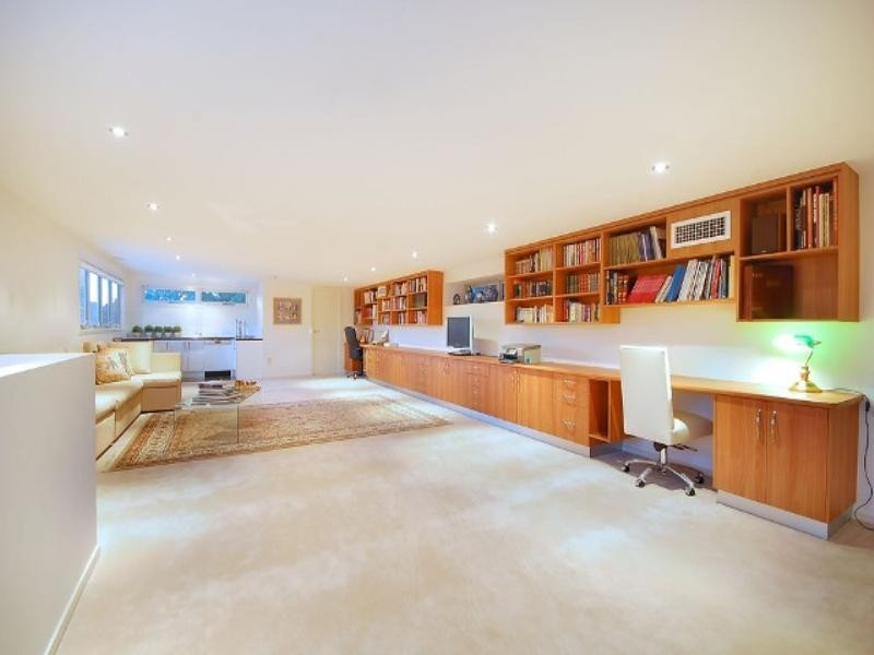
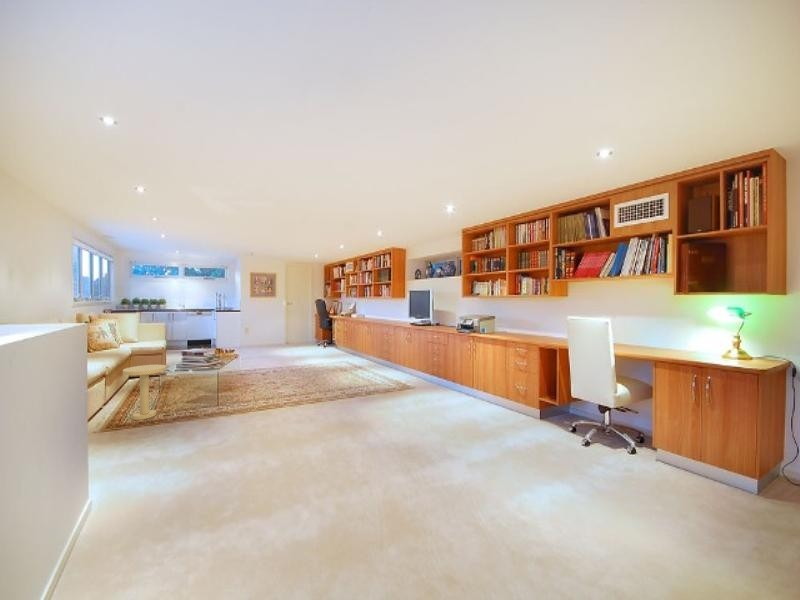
+ side table (145, 392)
